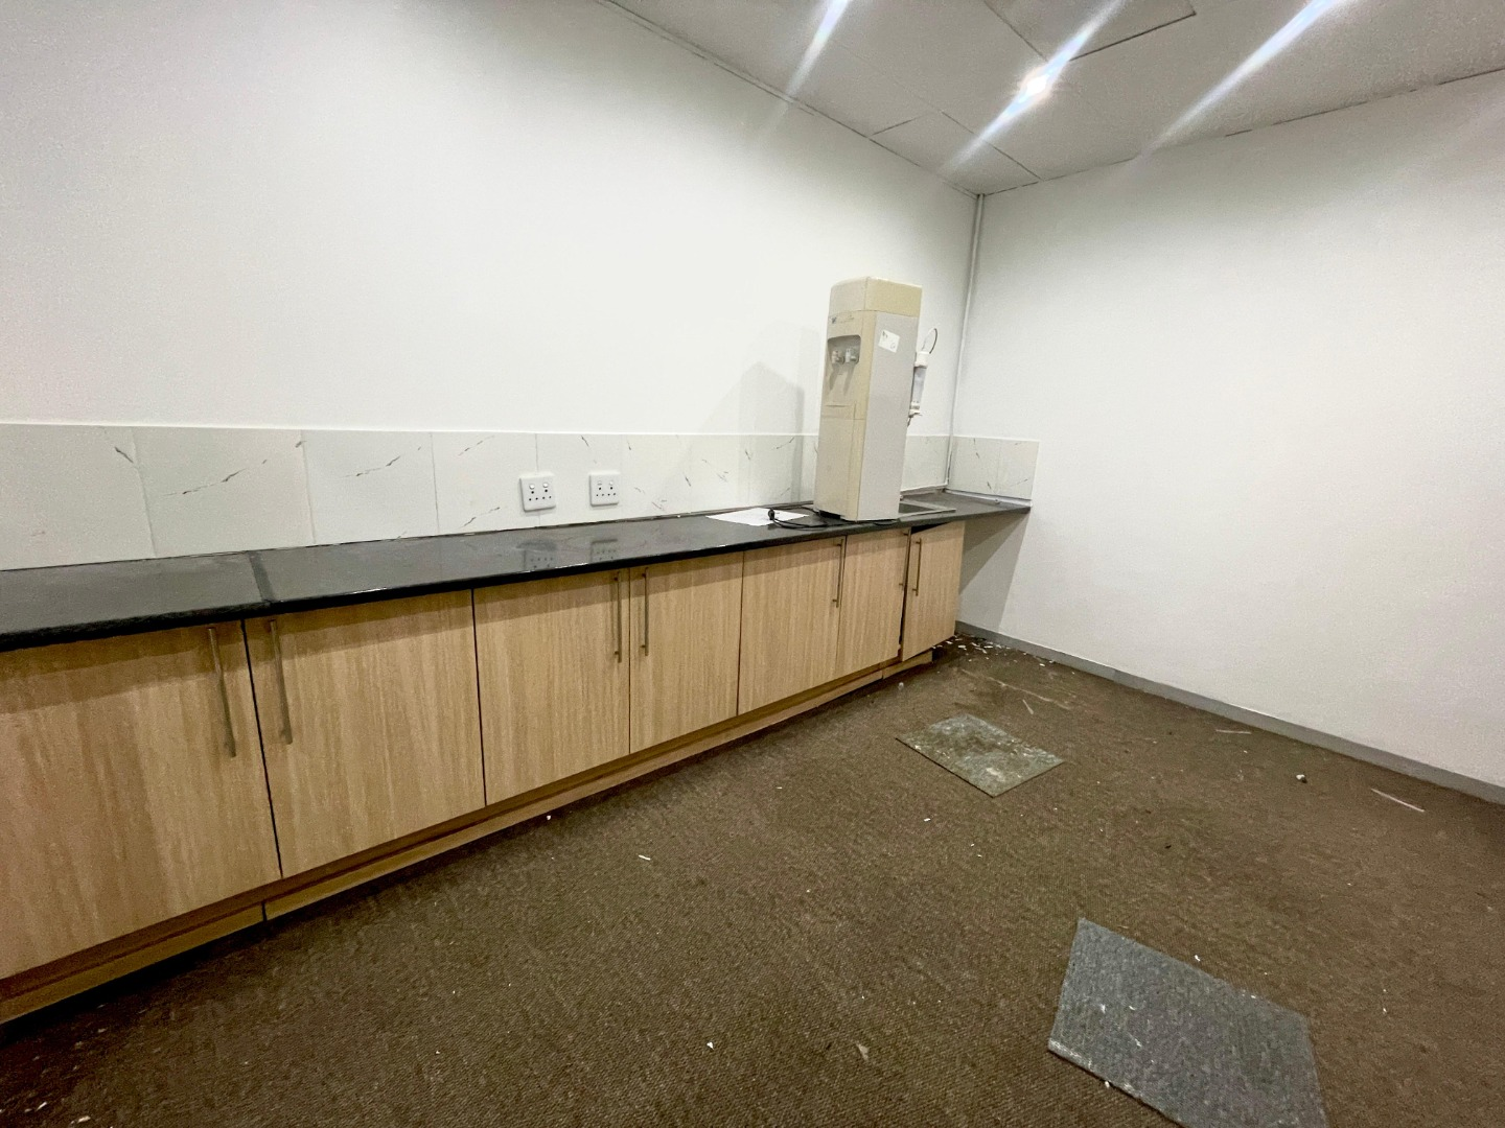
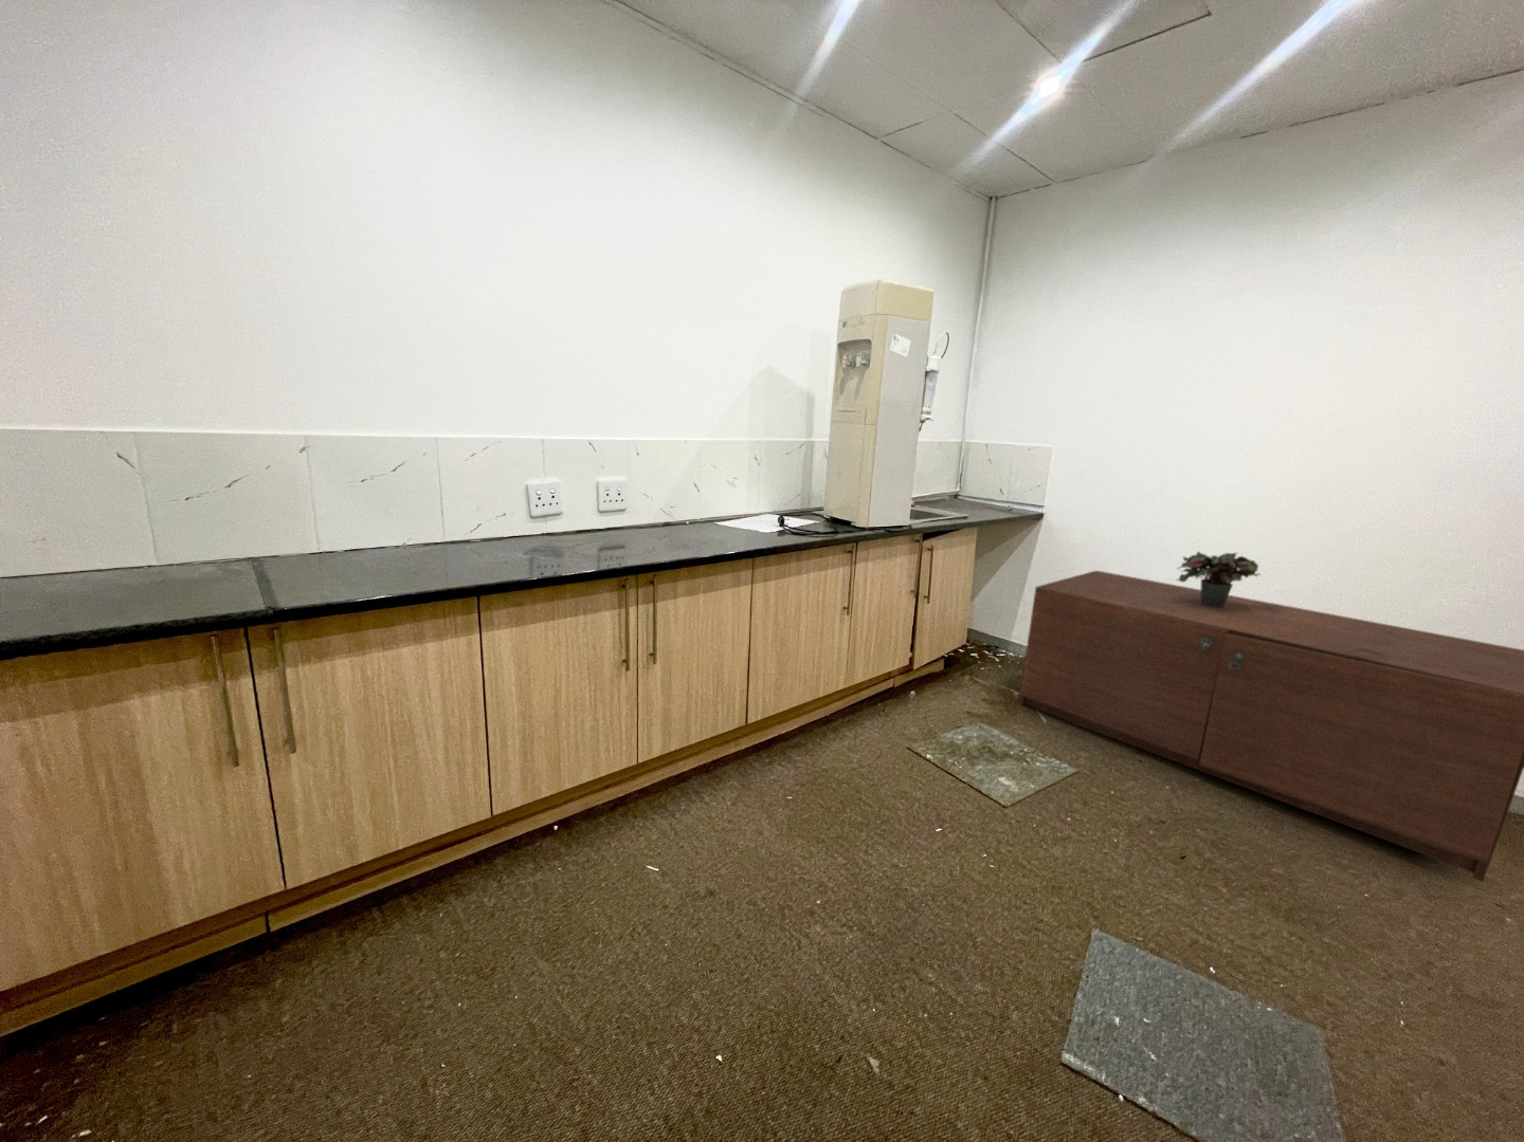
+ storage trunk (1234, 684)
+ potted plant (1214, 578)
